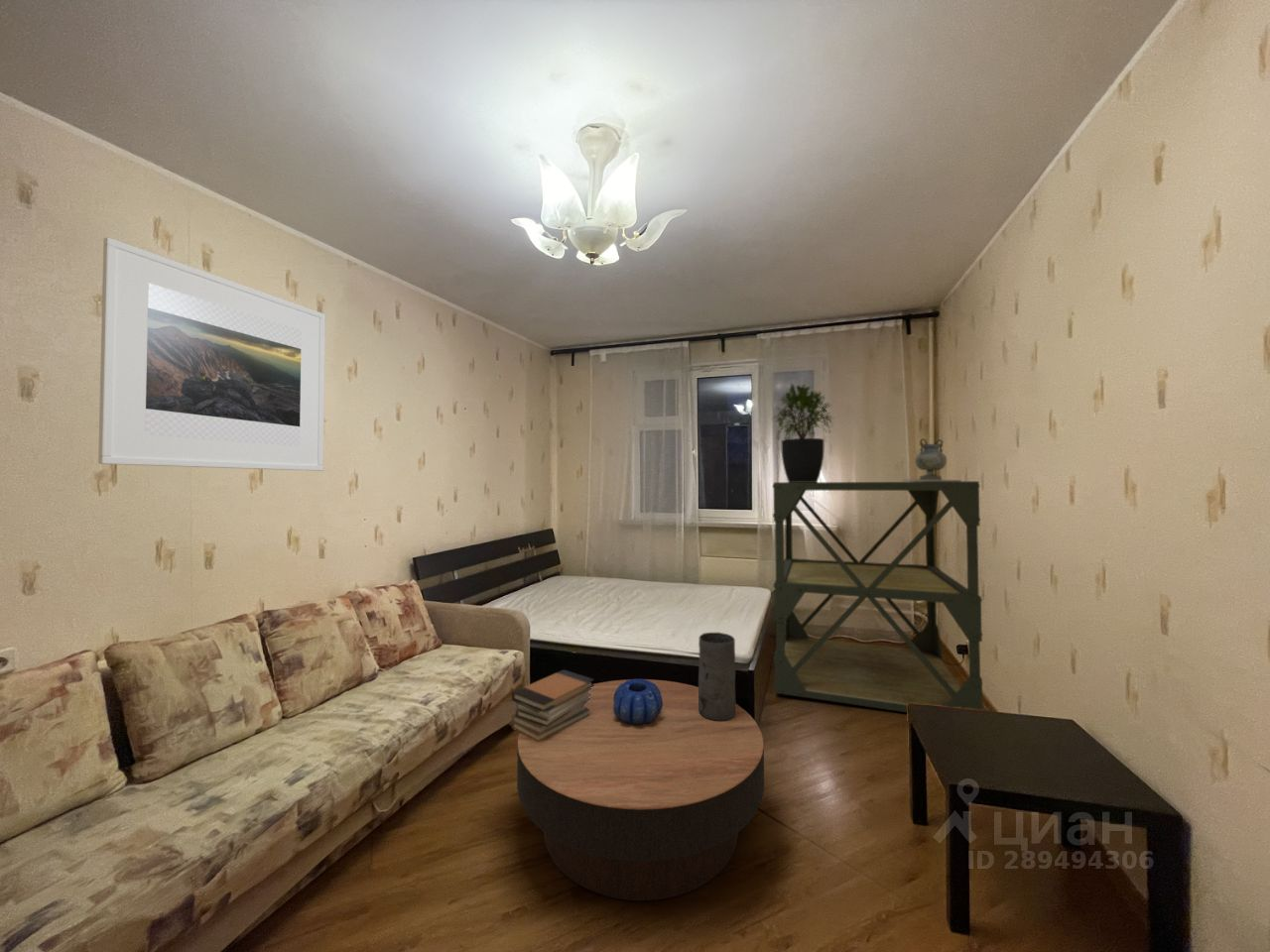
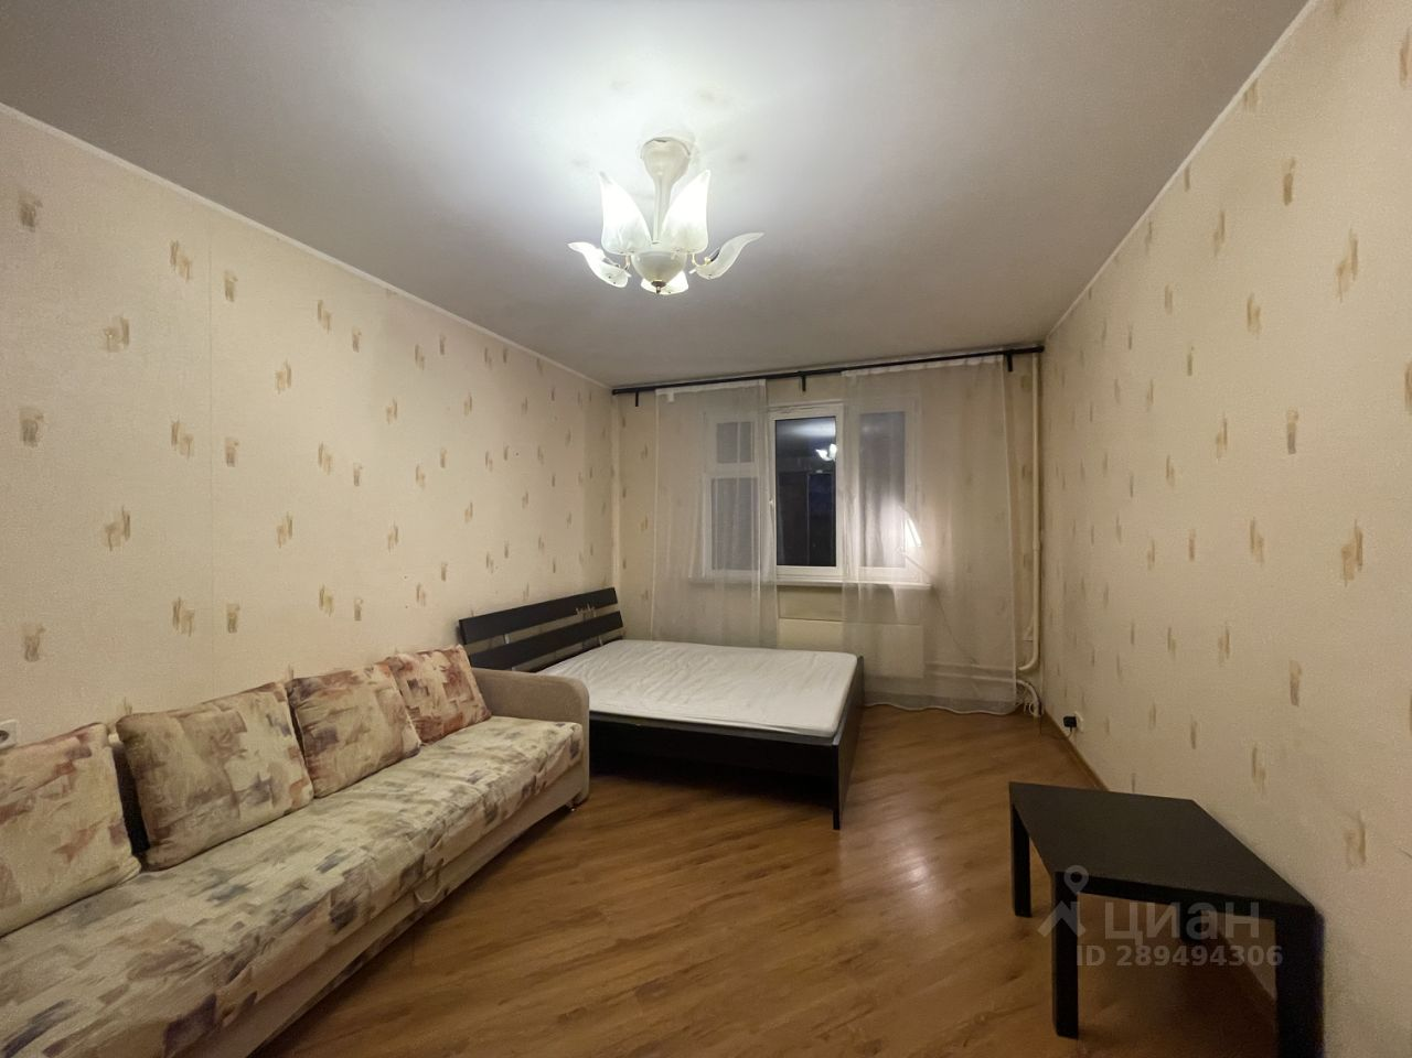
- book stack (554, 702)
- potted plant (804, 431)
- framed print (232, 375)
- decorative bowl (637, 699)
- vase (716, 674)
- shelving unit (862, 577)
- decorative vase (930, 460)
- coffee table (640, 773)
